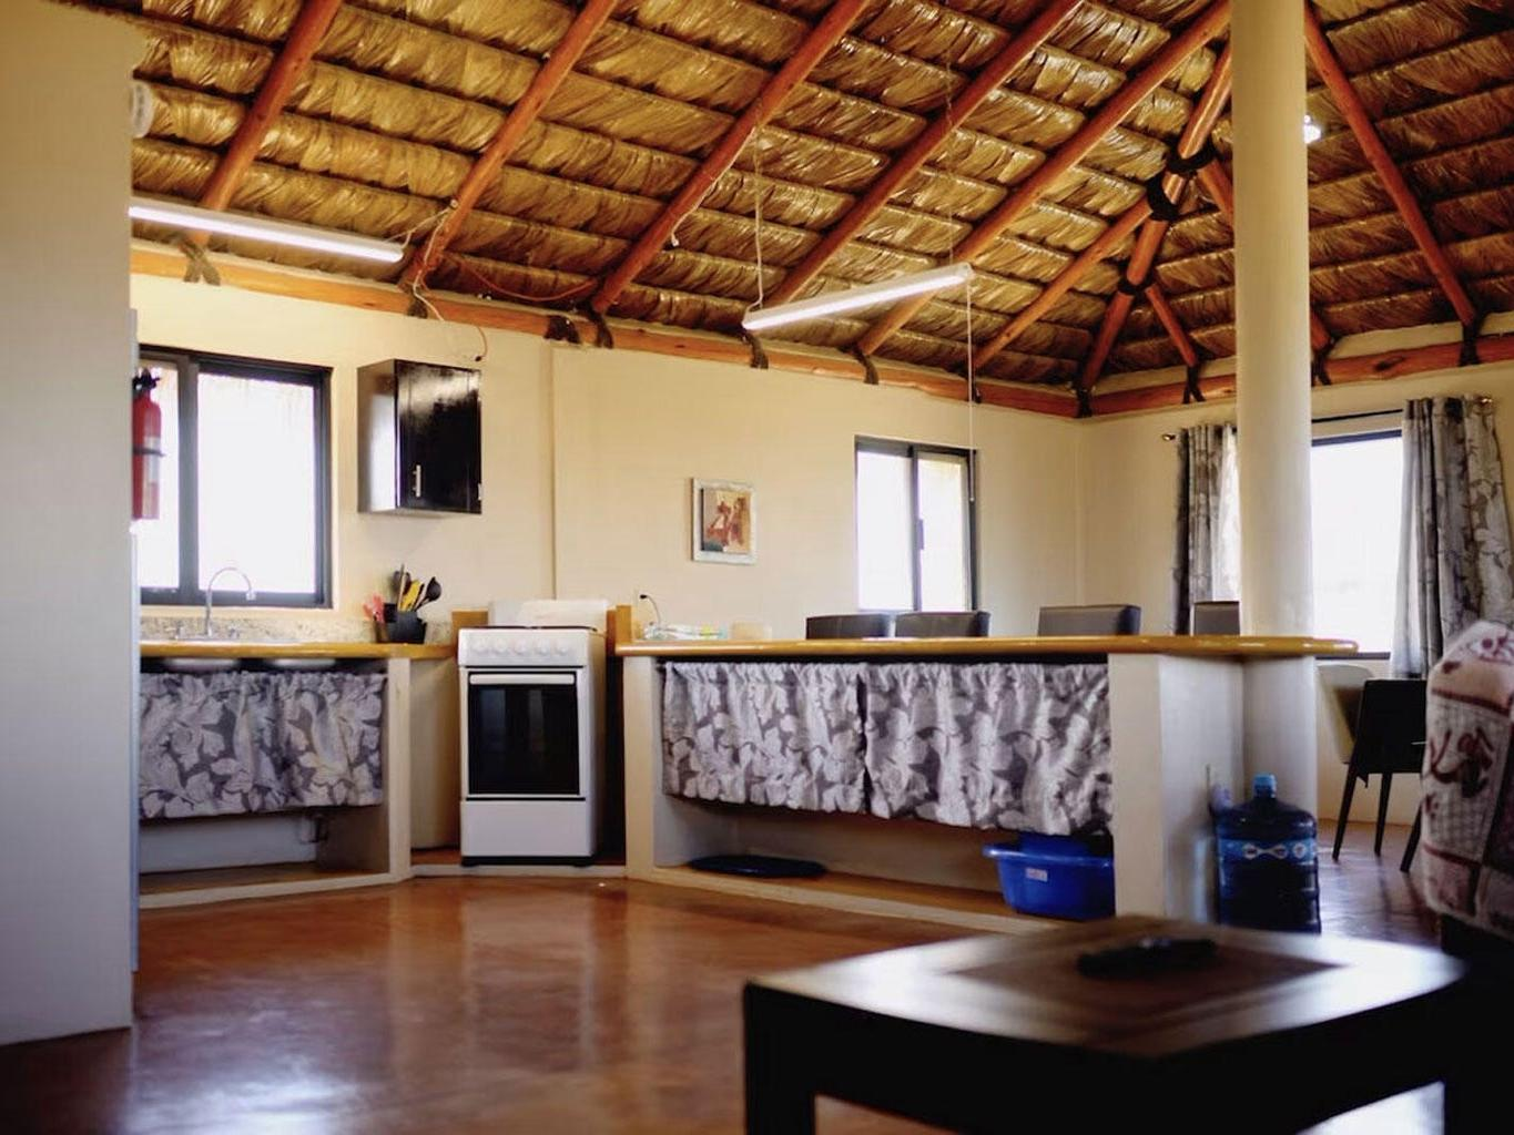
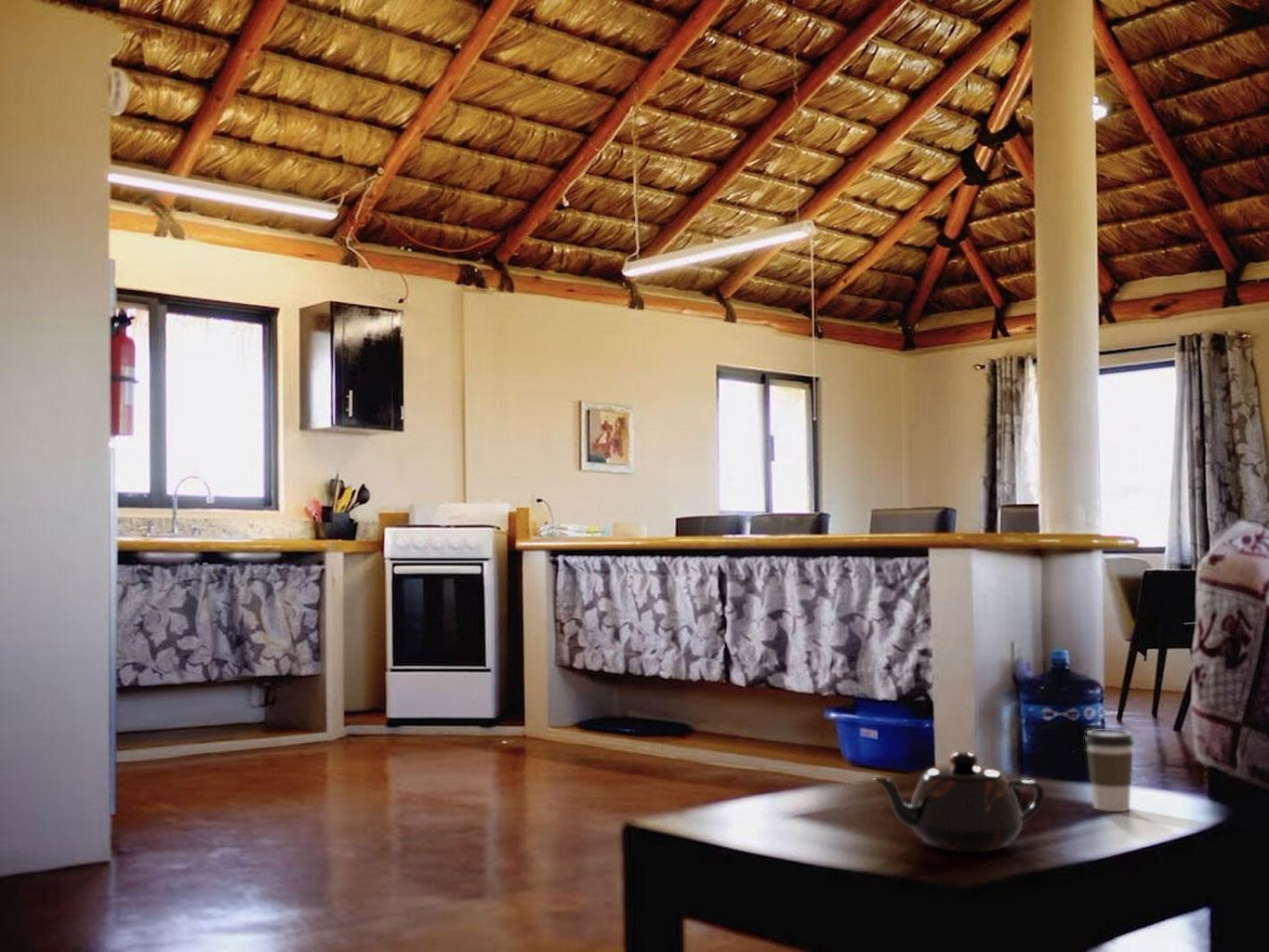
+ coffee cup (1110, 770)
+ teapot (958, 798)
